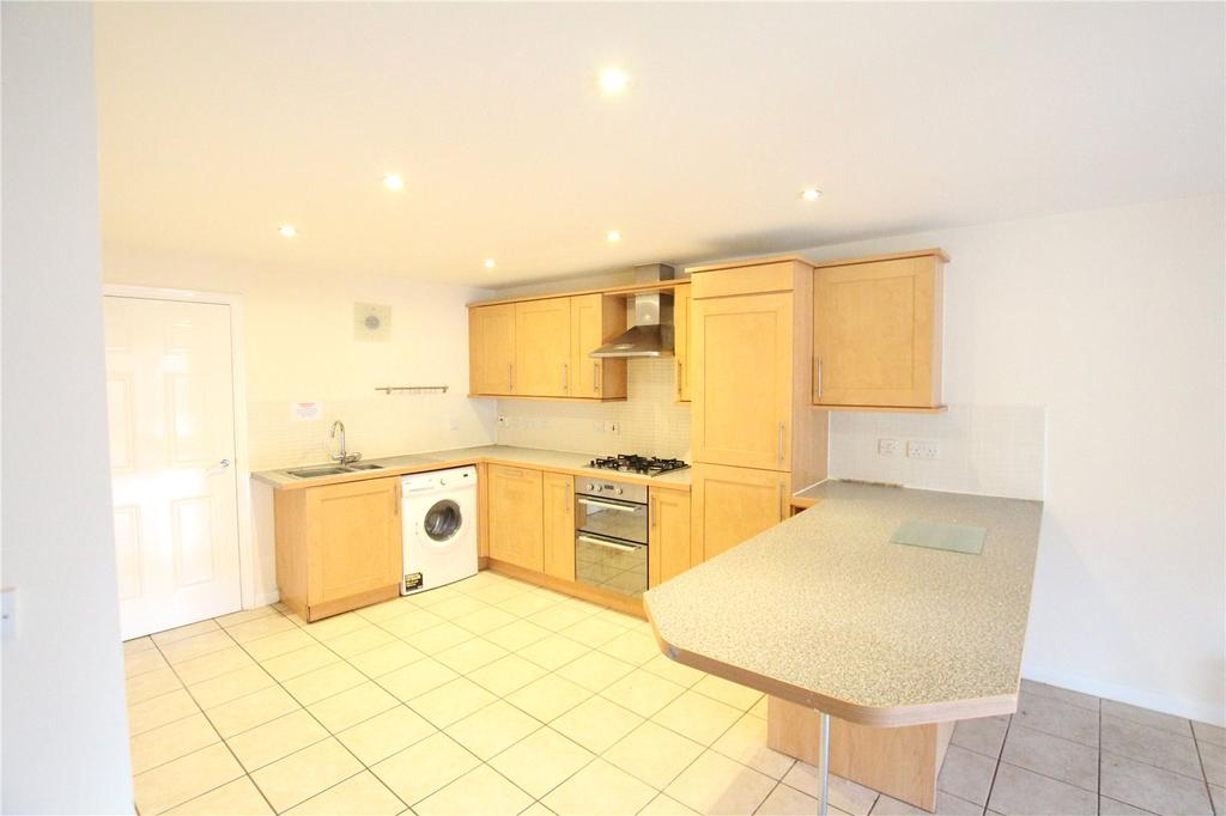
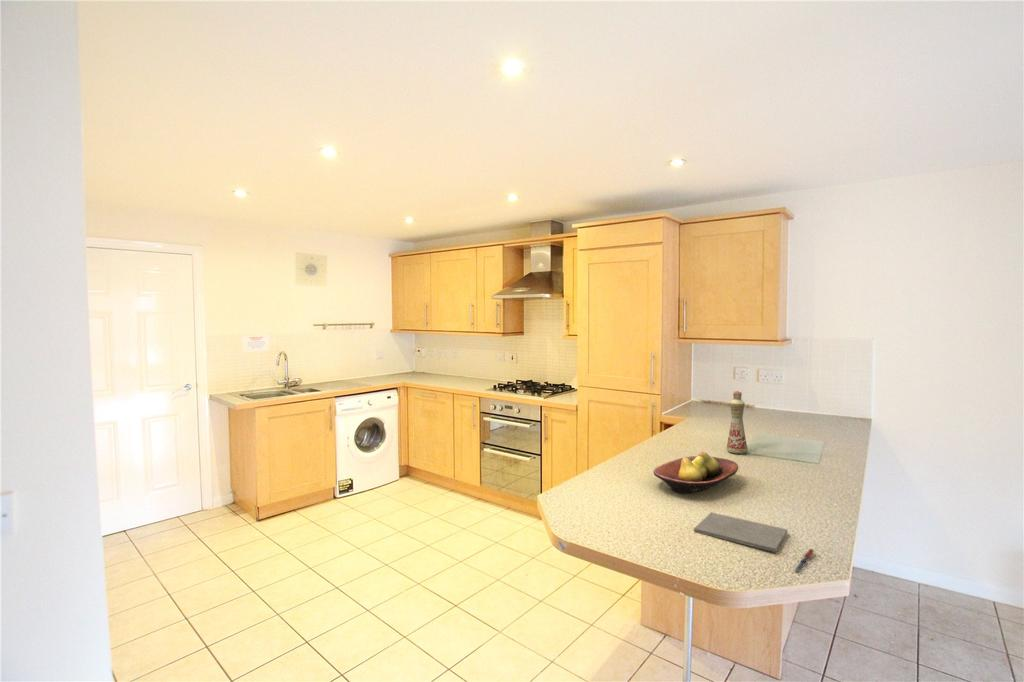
+ fruit bowl (696, 469)
+ notepad (740, 530)
+ bottle (737, 421)
+ pen (804, 559)
